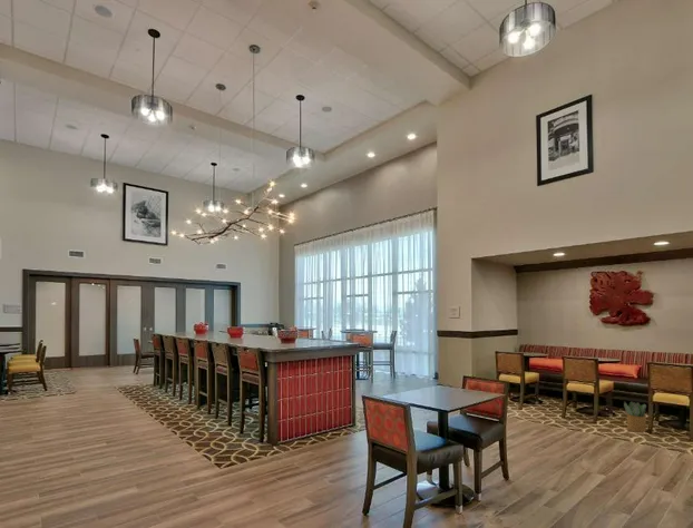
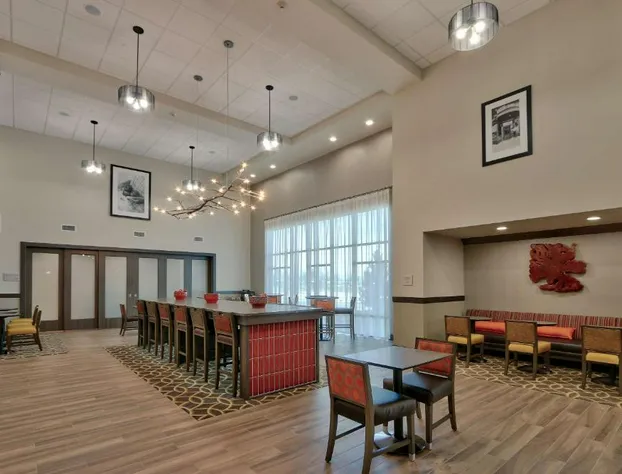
- potted plant (634, 415)
